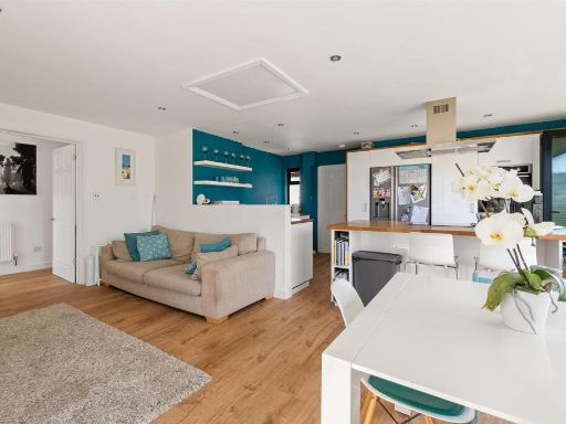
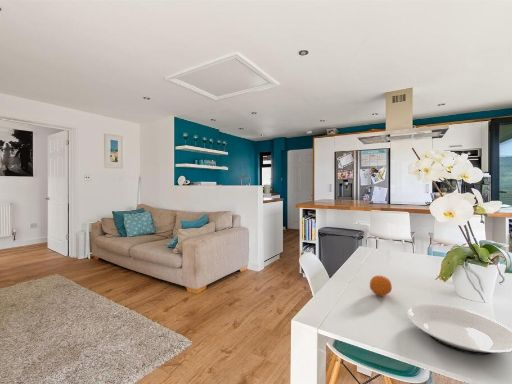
+ plate (457, 330)
+ fruit (380, 285)
